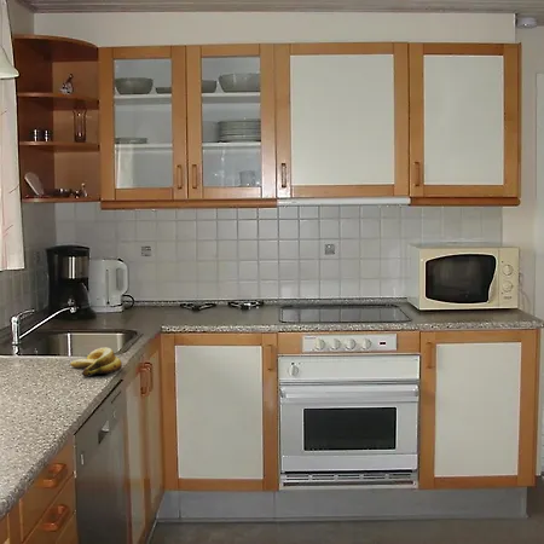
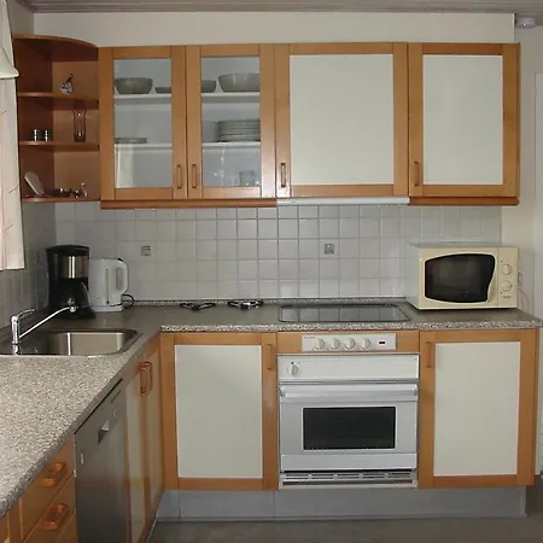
- banana (92, 360)
